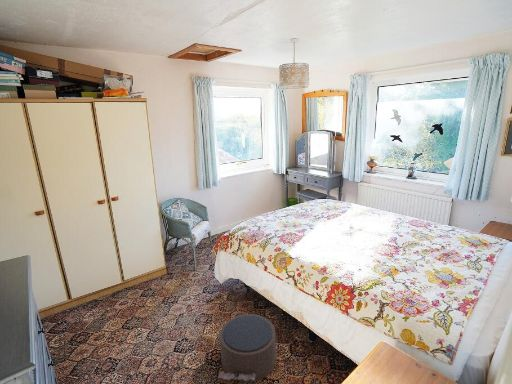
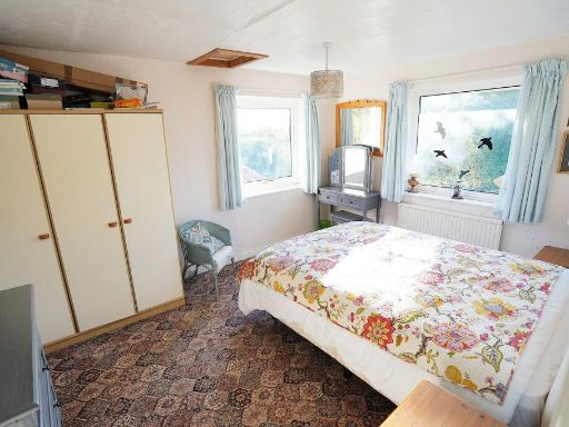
- pouf (243, 344)
